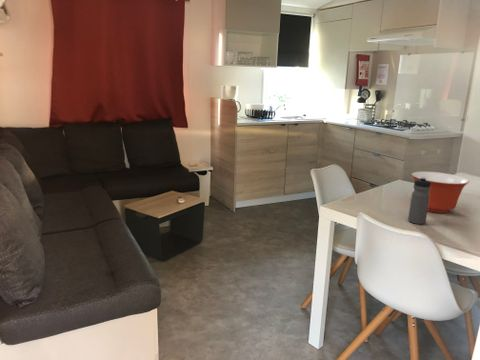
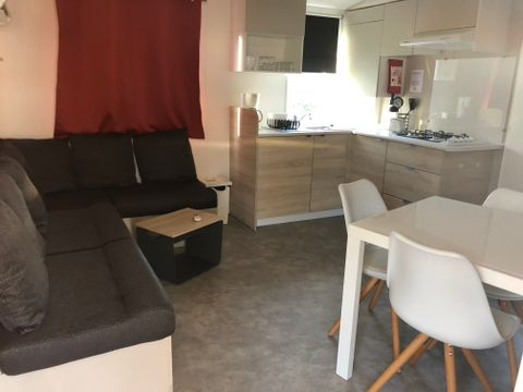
- mixing bowl (437, 193)
- water bottle (419, 199)
